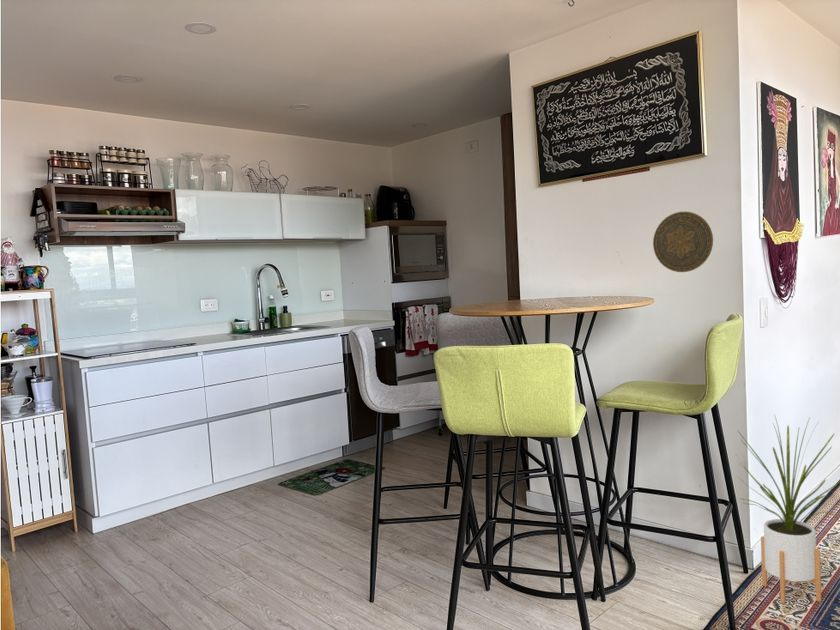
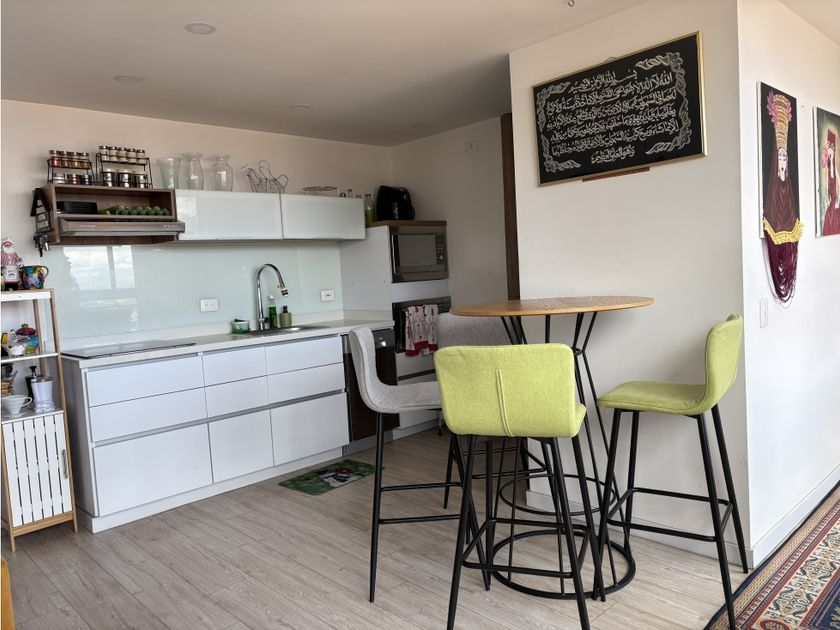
- house plant (786, 505)
- decorative plate (681, 242)
